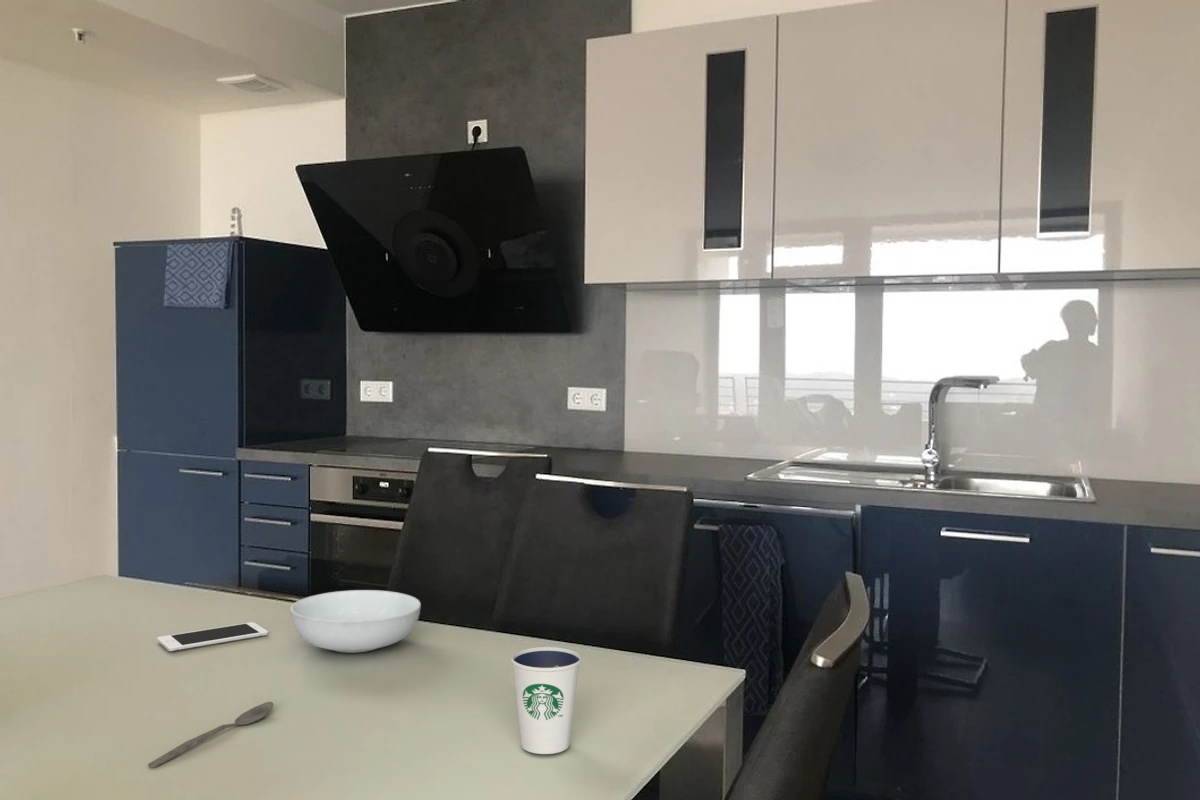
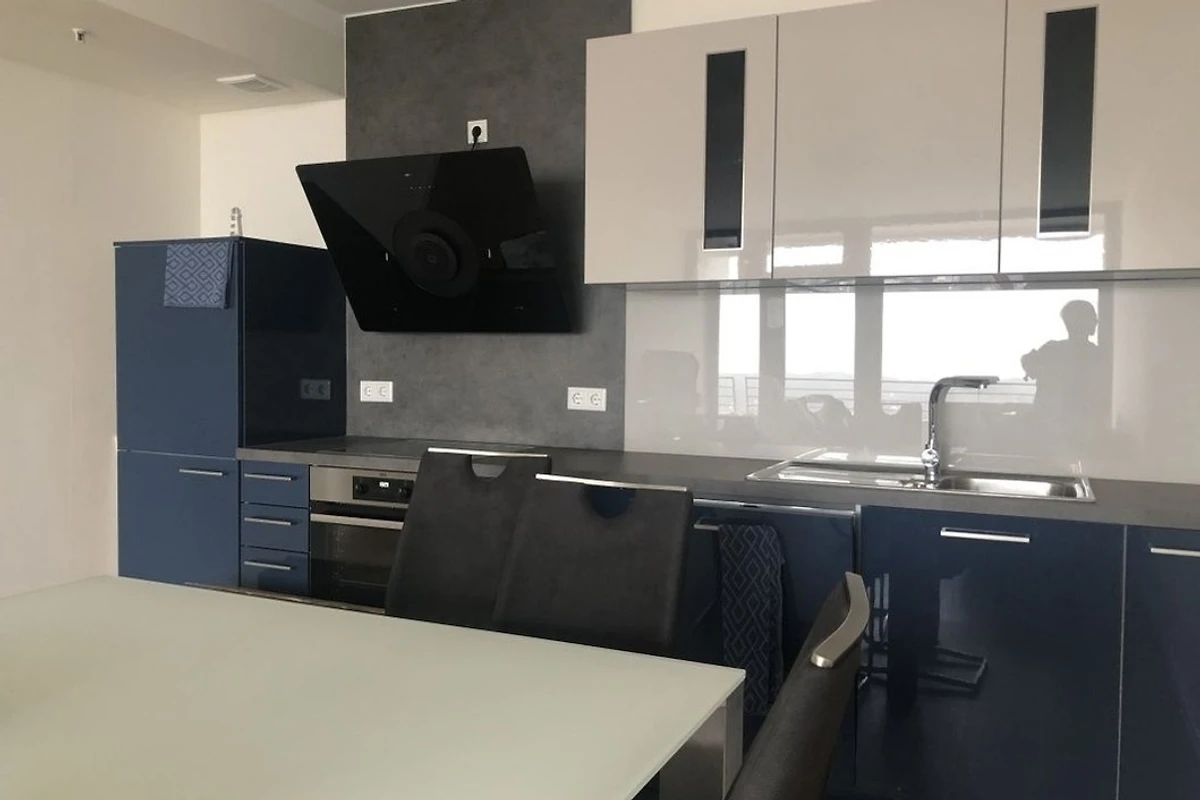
- cell phone (213, 636)
- serving bowl (356, 624)
- spoon (215, 732)
- dixie cup (545, 701)
